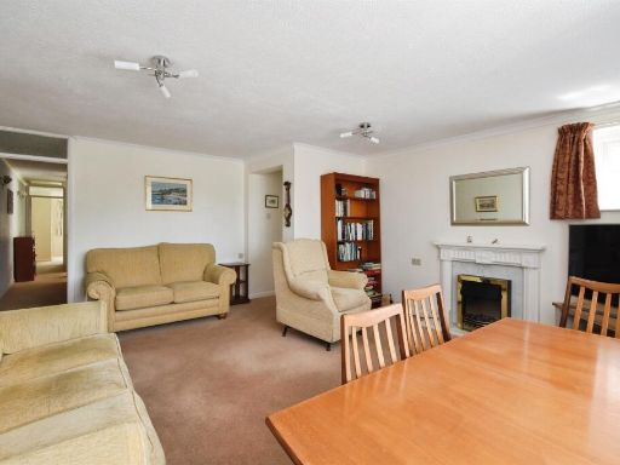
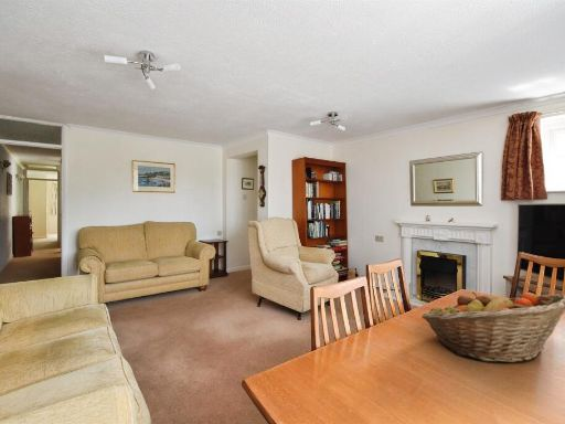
+ fruit basket (492, 317)
